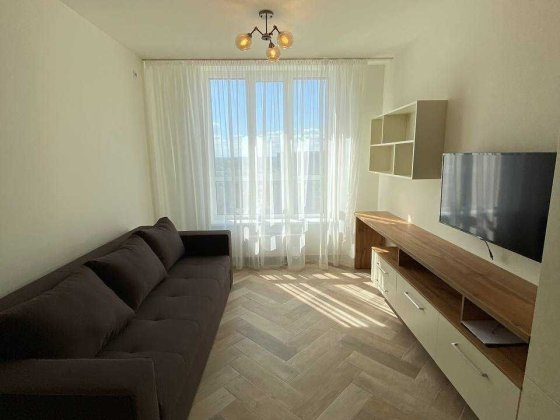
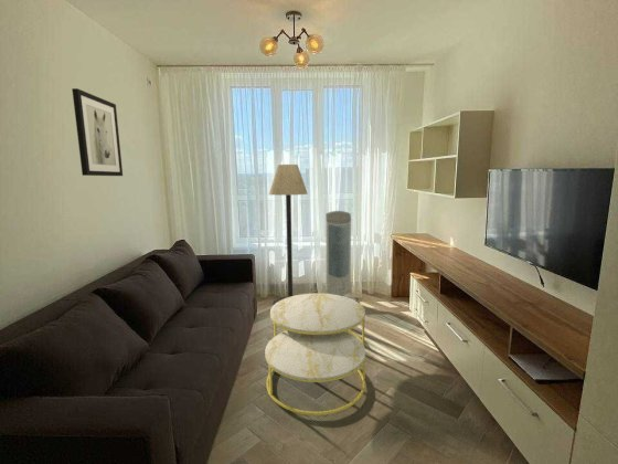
+ coffee table (316, 340)
+ floor lamp (289, 236)
+ wall art (99, 137)
+ air purifier (338, 256)
